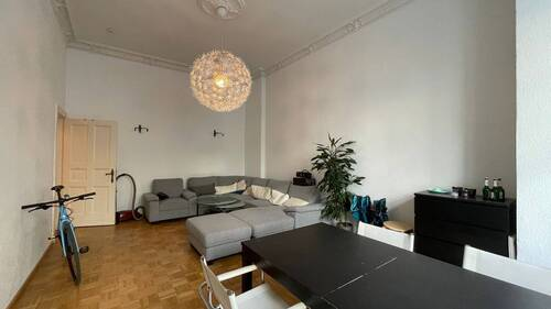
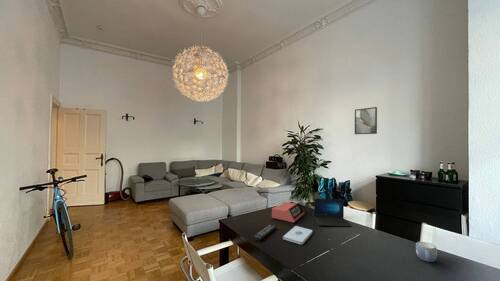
+ remote control (265, 232)
+ mug (426, 253)
+ alarm clock (288, 210)
+ laptop (331, 211)
+ notepad (298, 234)
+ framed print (365, 121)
